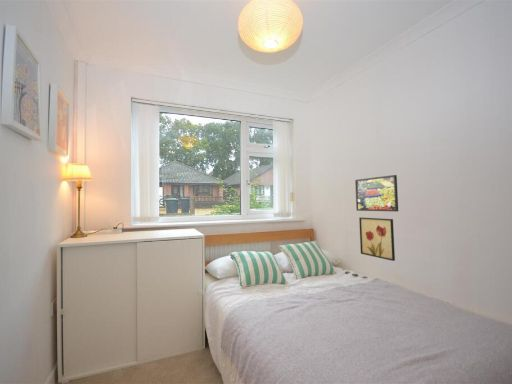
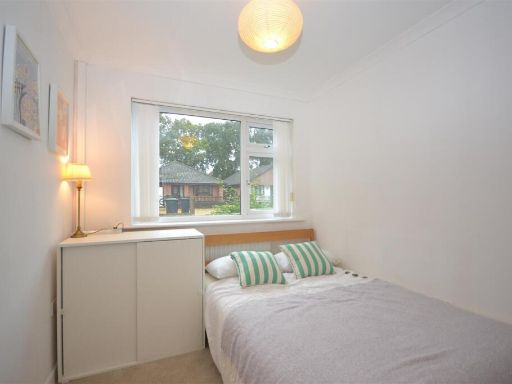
- wall art (376, 237)
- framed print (374, 194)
